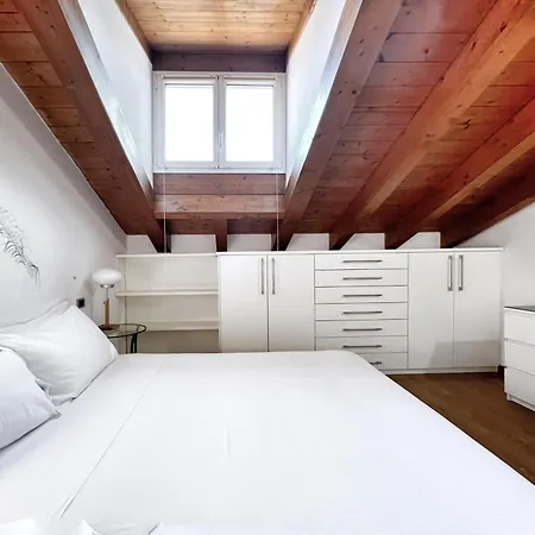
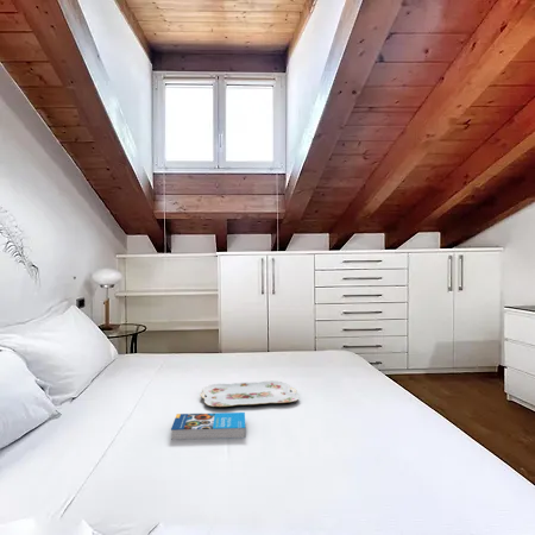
+ book (209, 424)
+ serving tray (248, 394)
